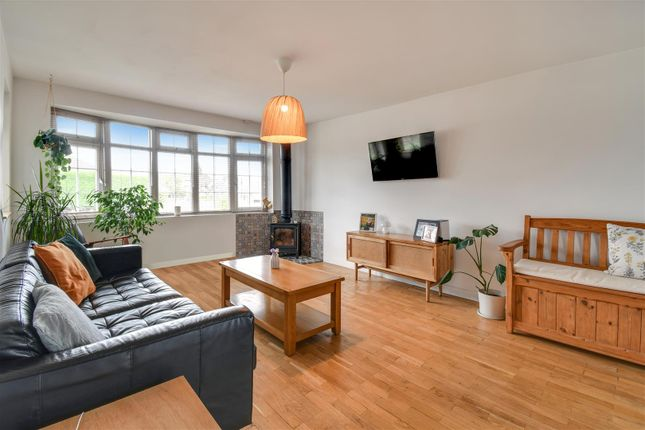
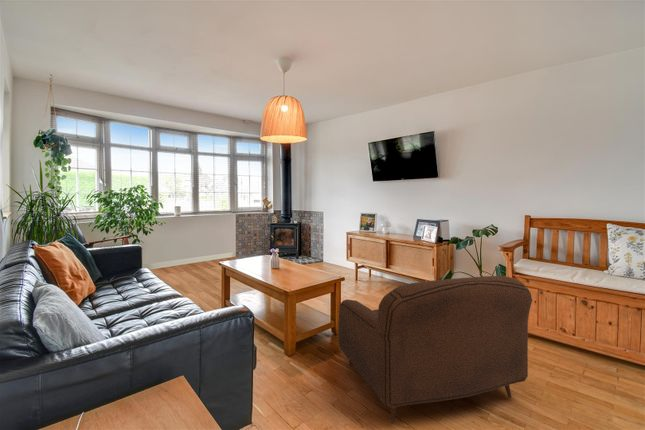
+ armchair (424, 324)
